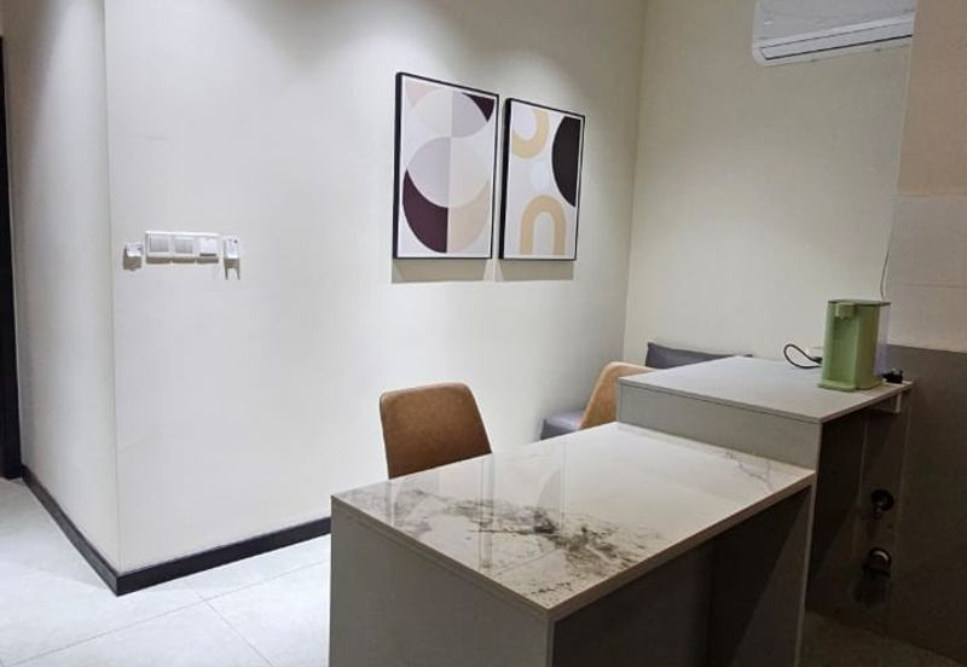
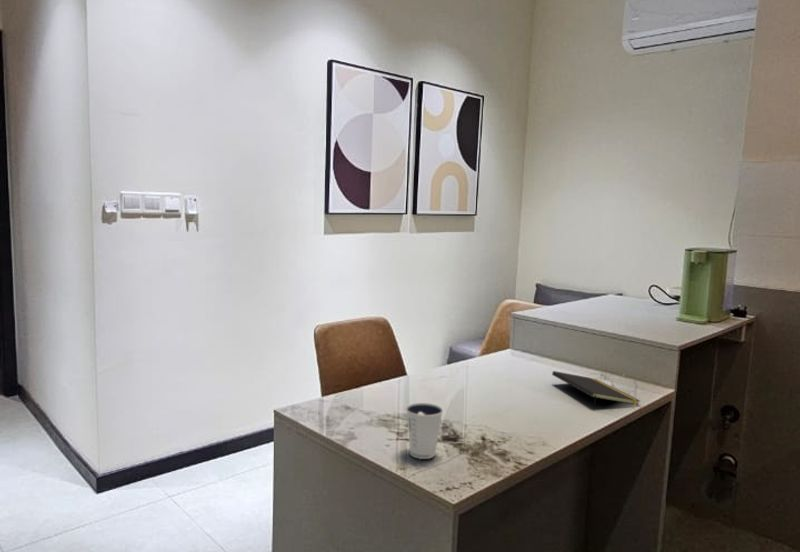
+ notepad (594, 387)
+ dixie cup (423, 431)
